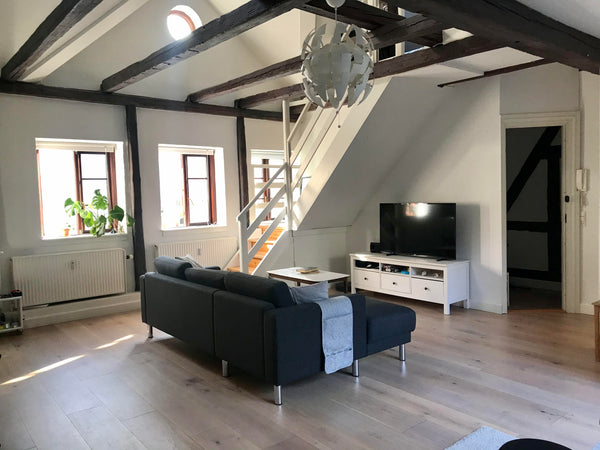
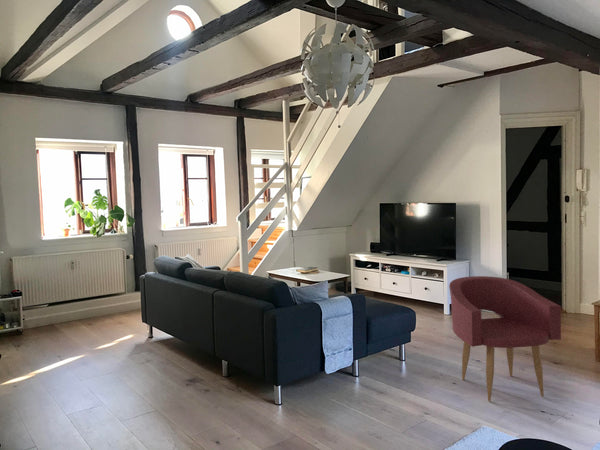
+ armchair (495, 334)
